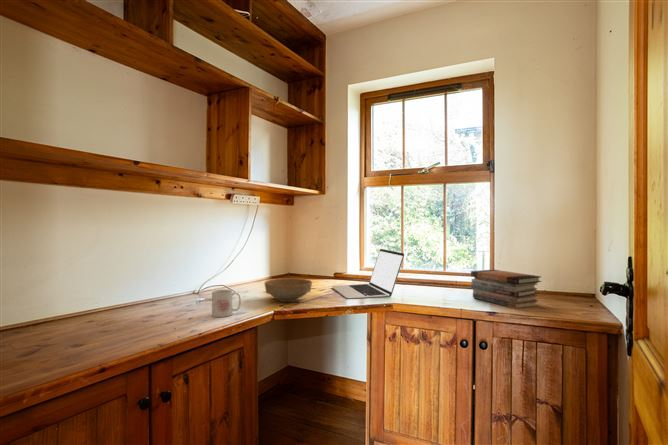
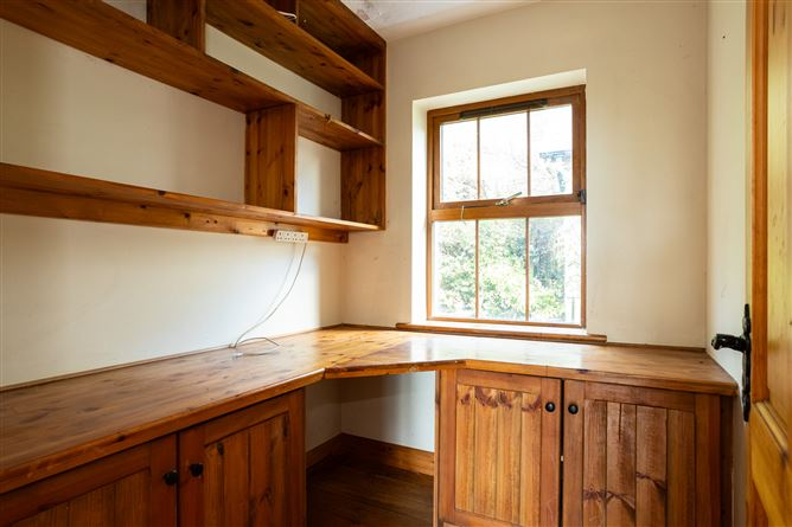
- laptop (372, 273)
- bowl (288, 290)
- mug (226, 302)
- book stack (503, 287)
